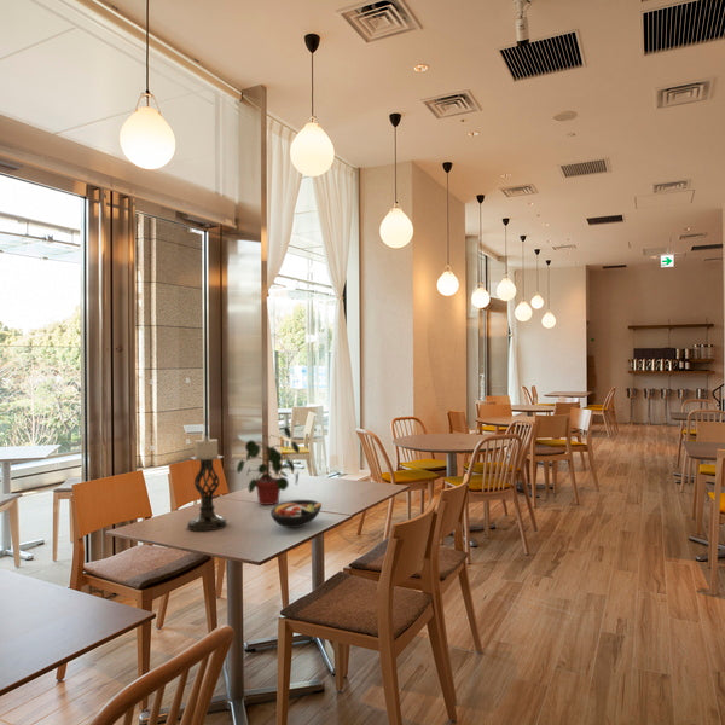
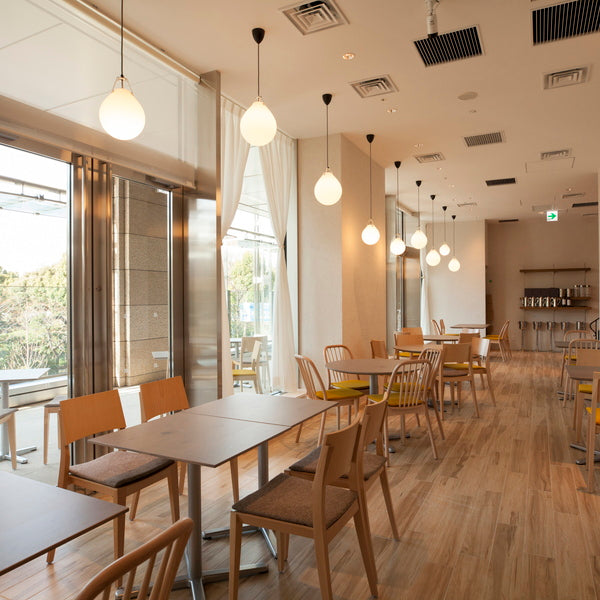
- potted plant (273, 464)
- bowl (296, 515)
- candle holder (207, 481)
